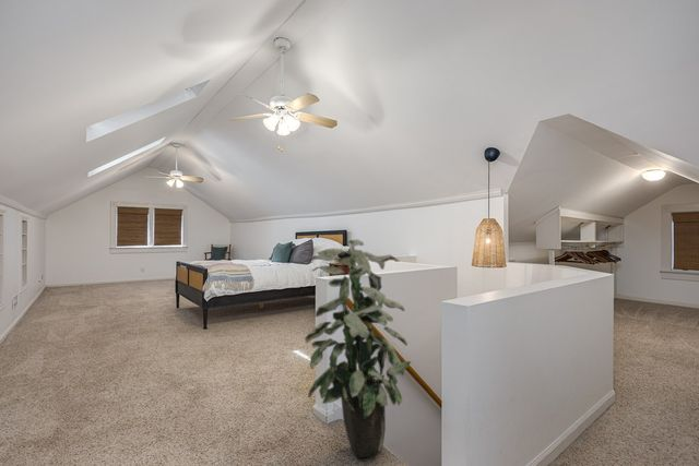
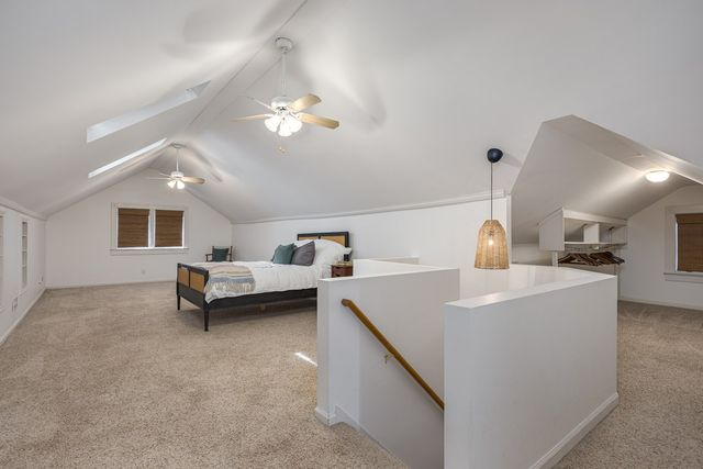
- indoor plant (355, 343)
